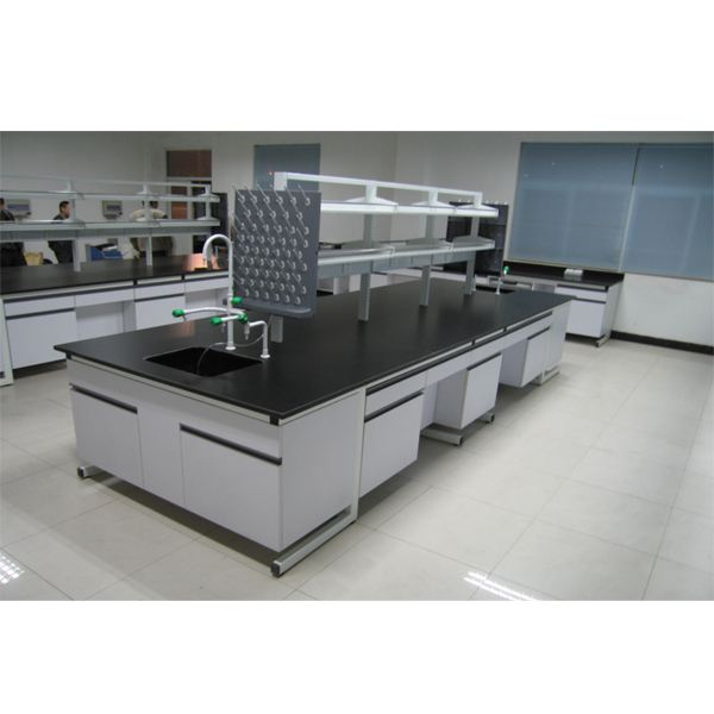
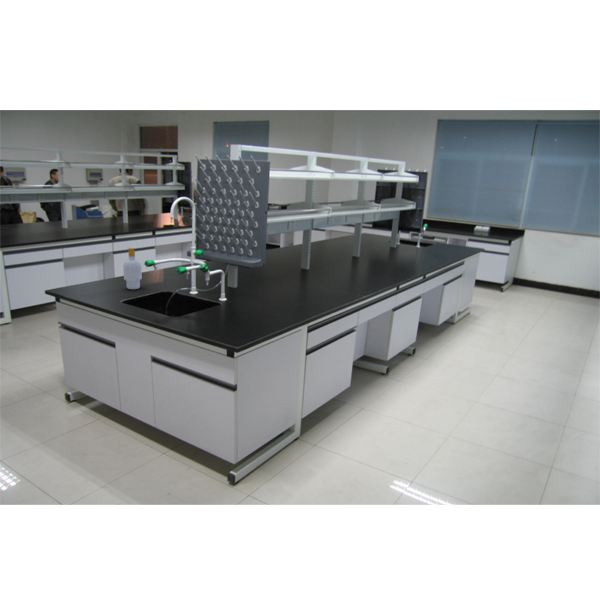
+ soap bottle (132, 268)
